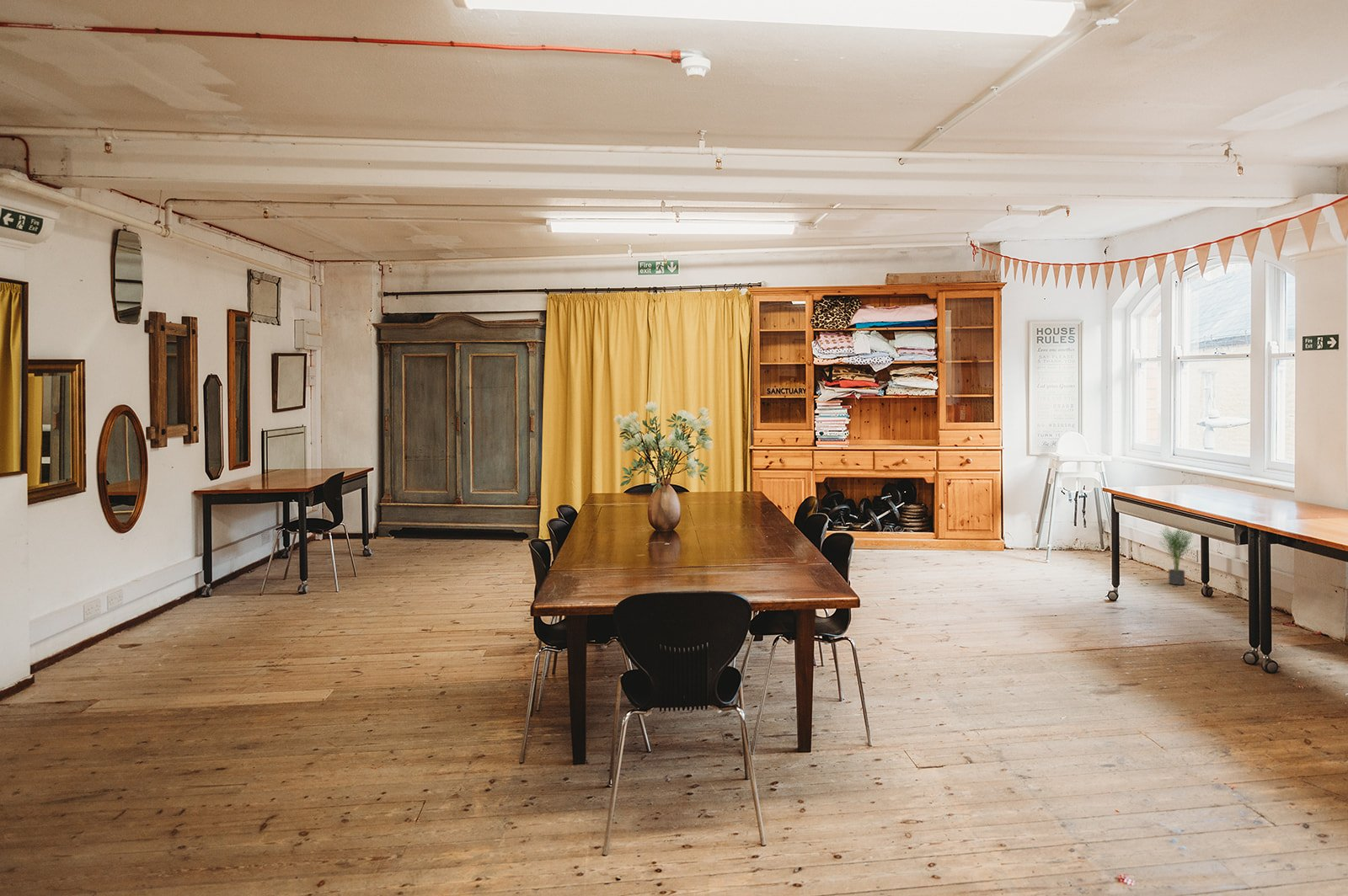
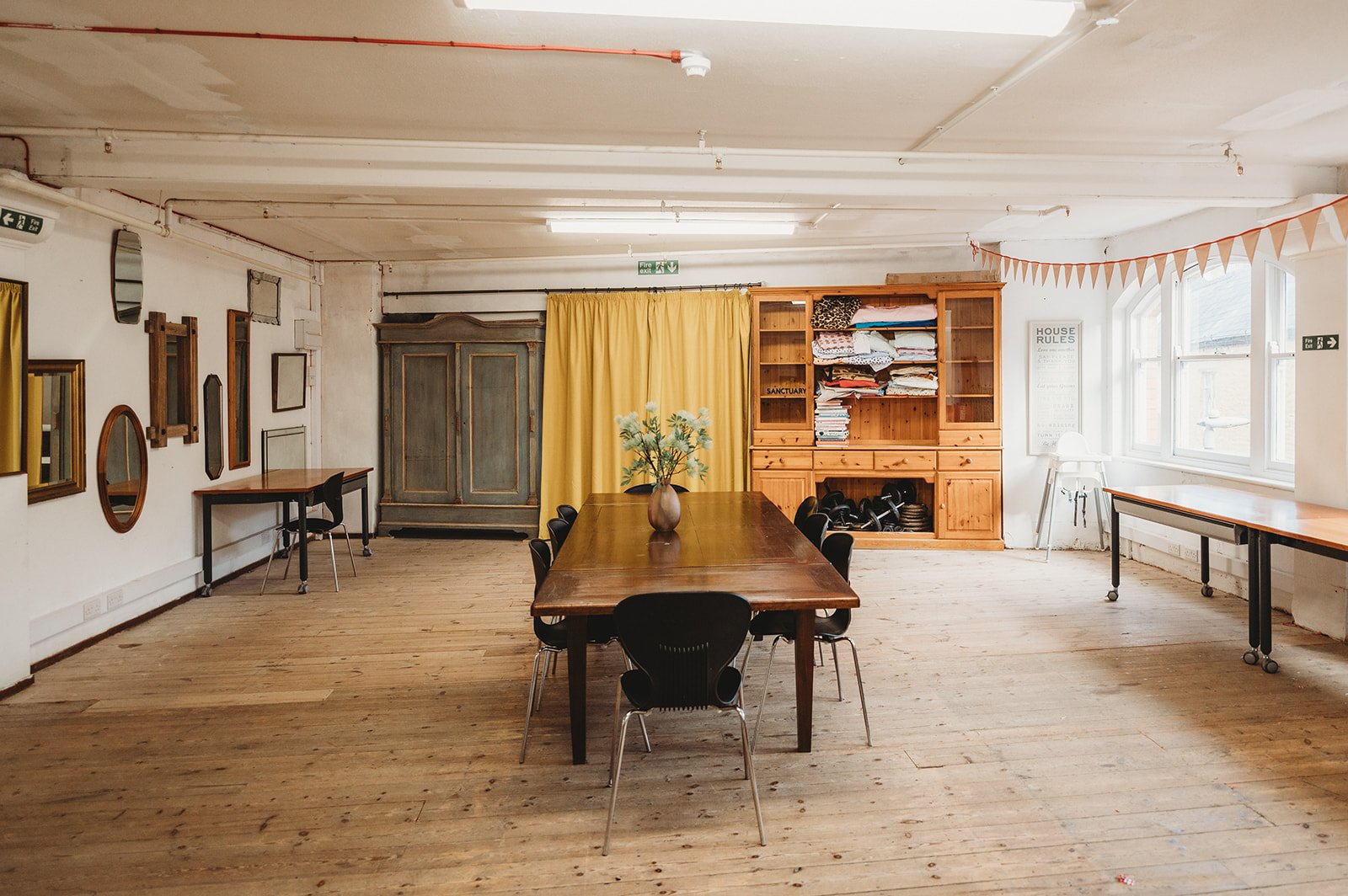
- potted plant (1174, 549)
